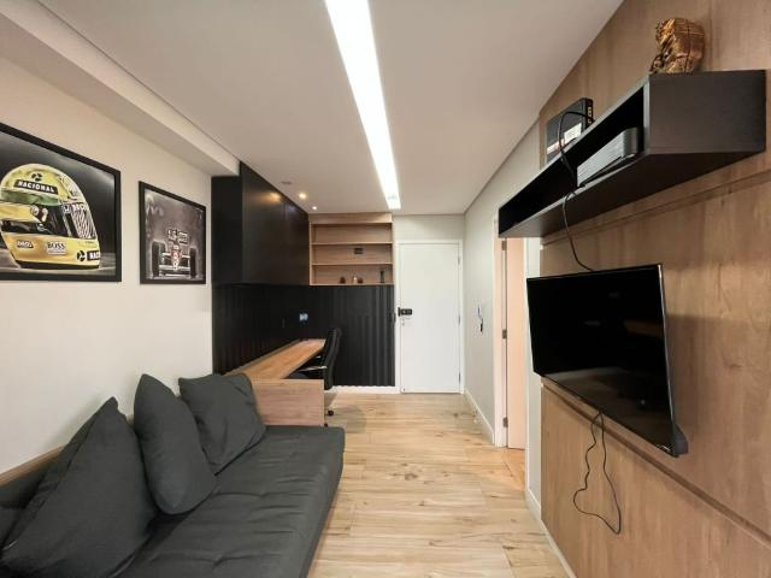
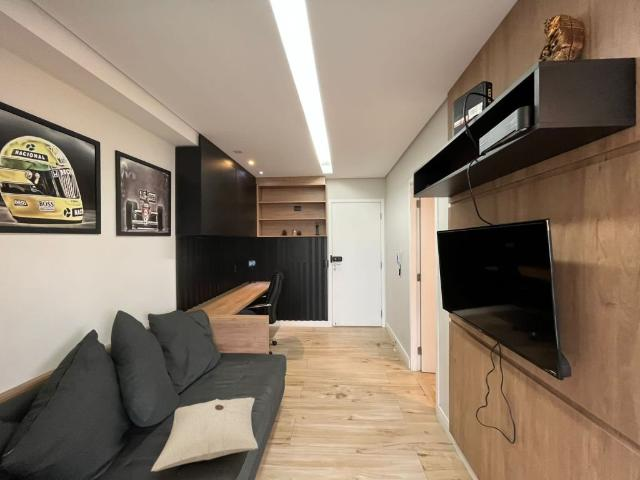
+ cushion (212, 427)
